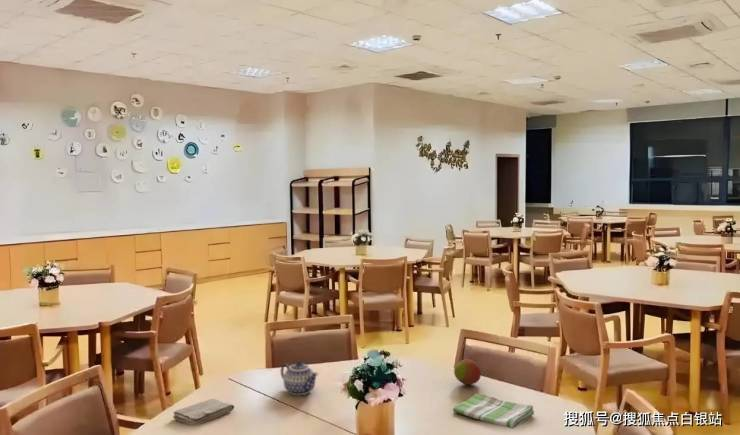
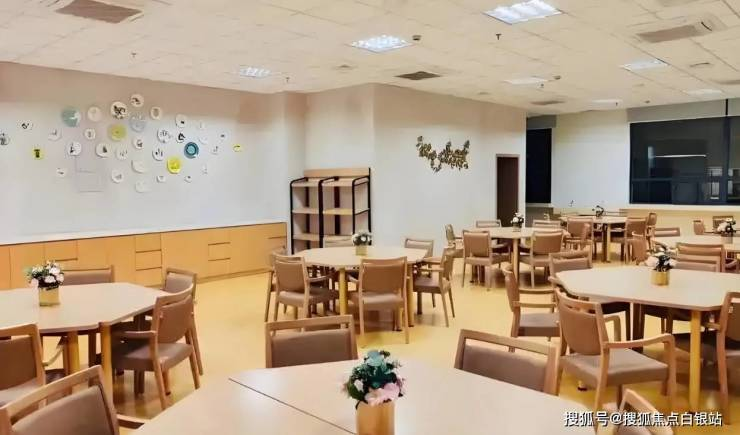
- fruit (467, 372)
- dish towel (493, 408)
- teapot (299, 376)
- washcloth (203, 410)
